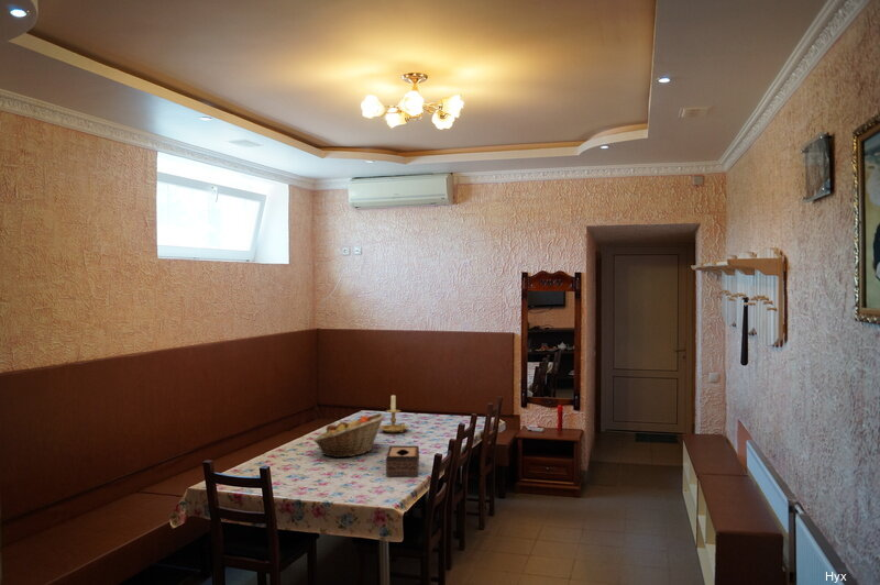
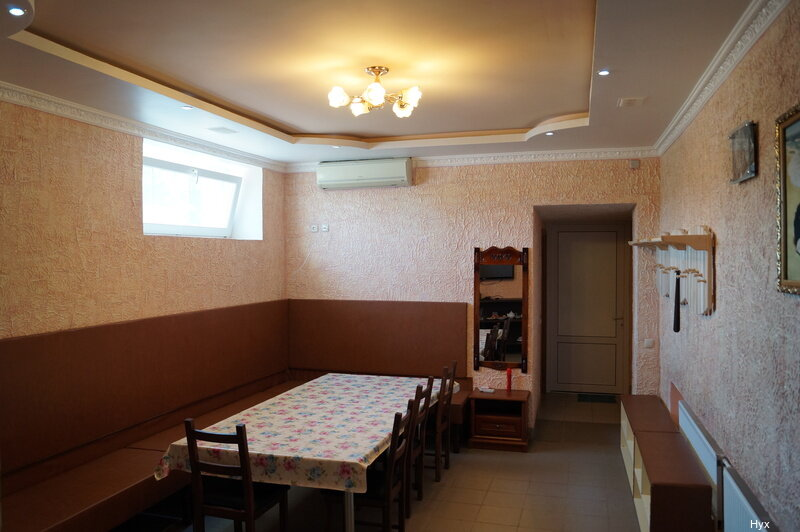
- candle holder (393, 412)
- fruit basket (350, 433)
- tissue box (403, 460)
